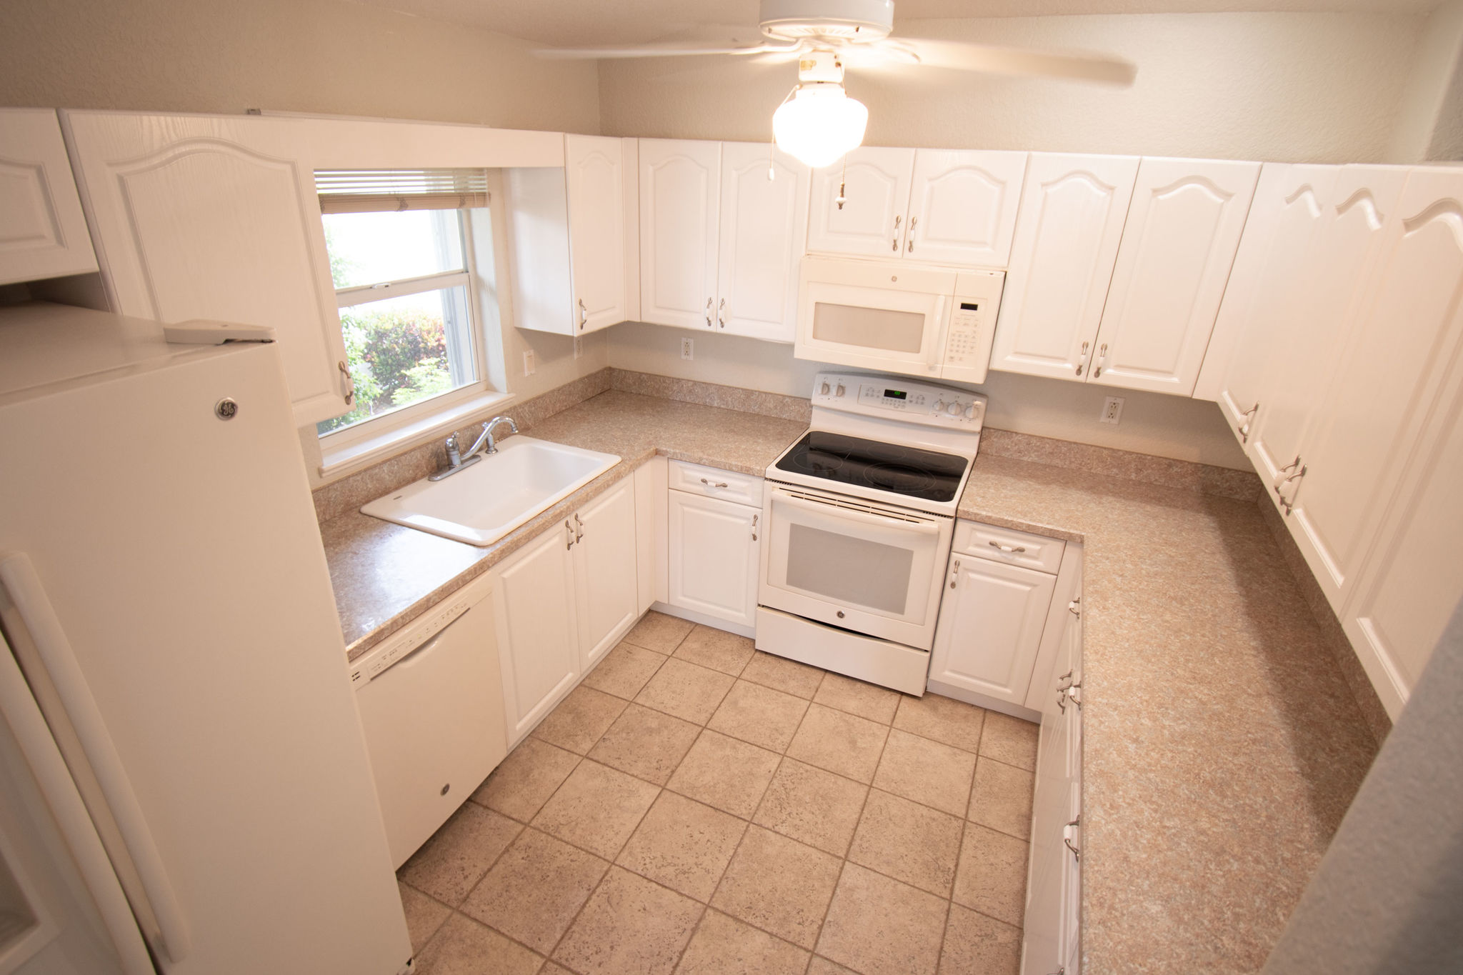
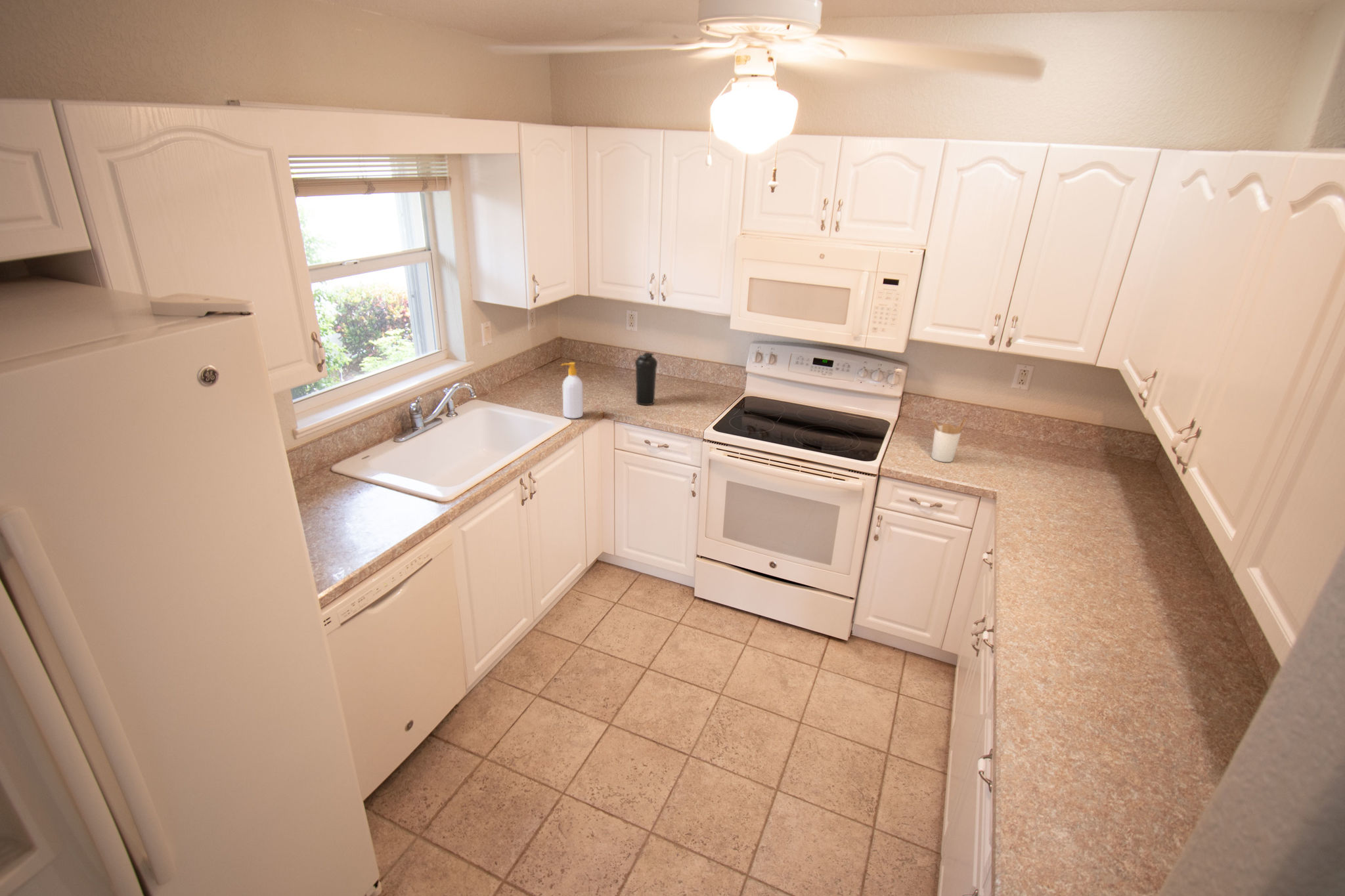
+ utensil holder (947, 439)
+ soap bottle (571, 389)
+ water bottle (646, 378)
